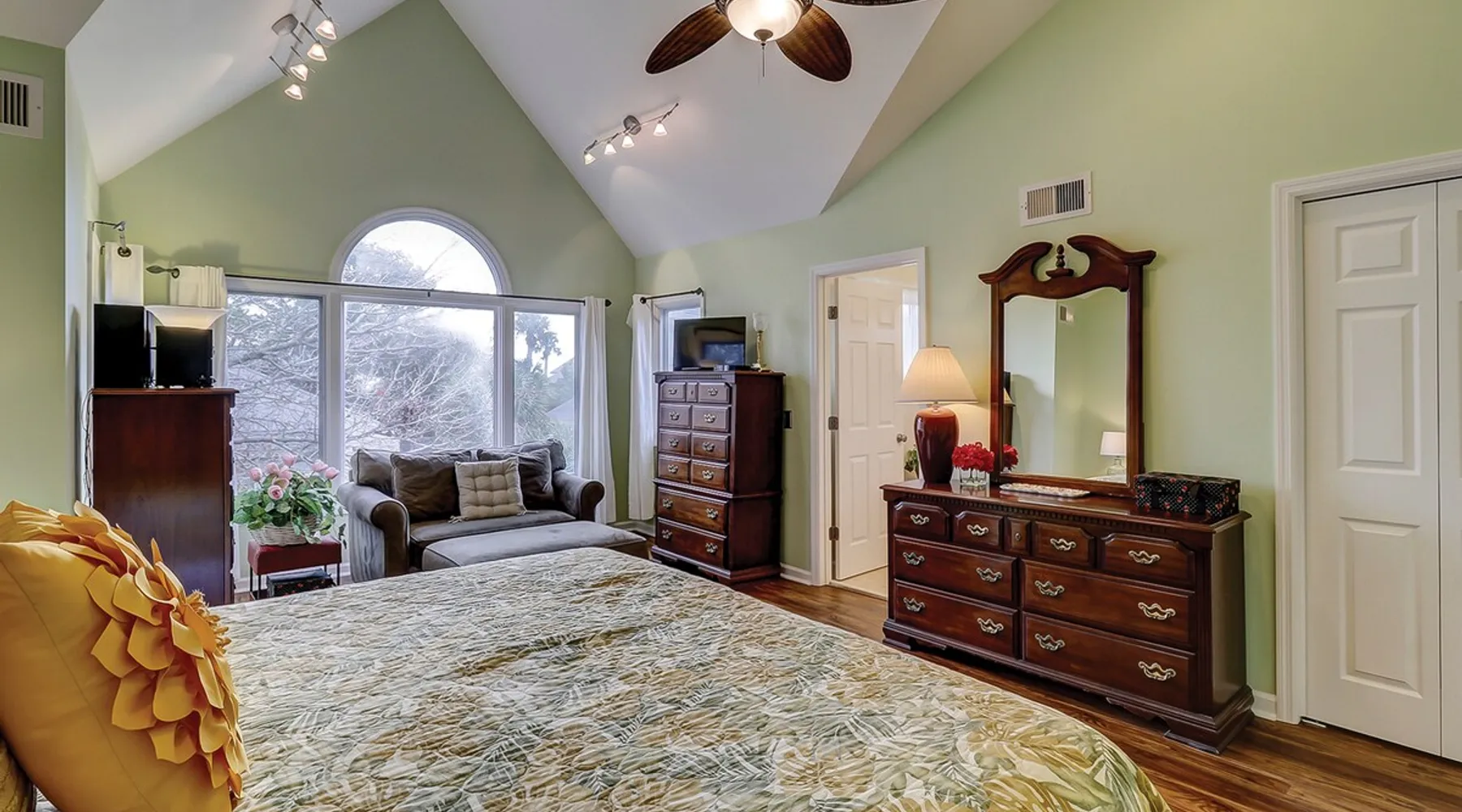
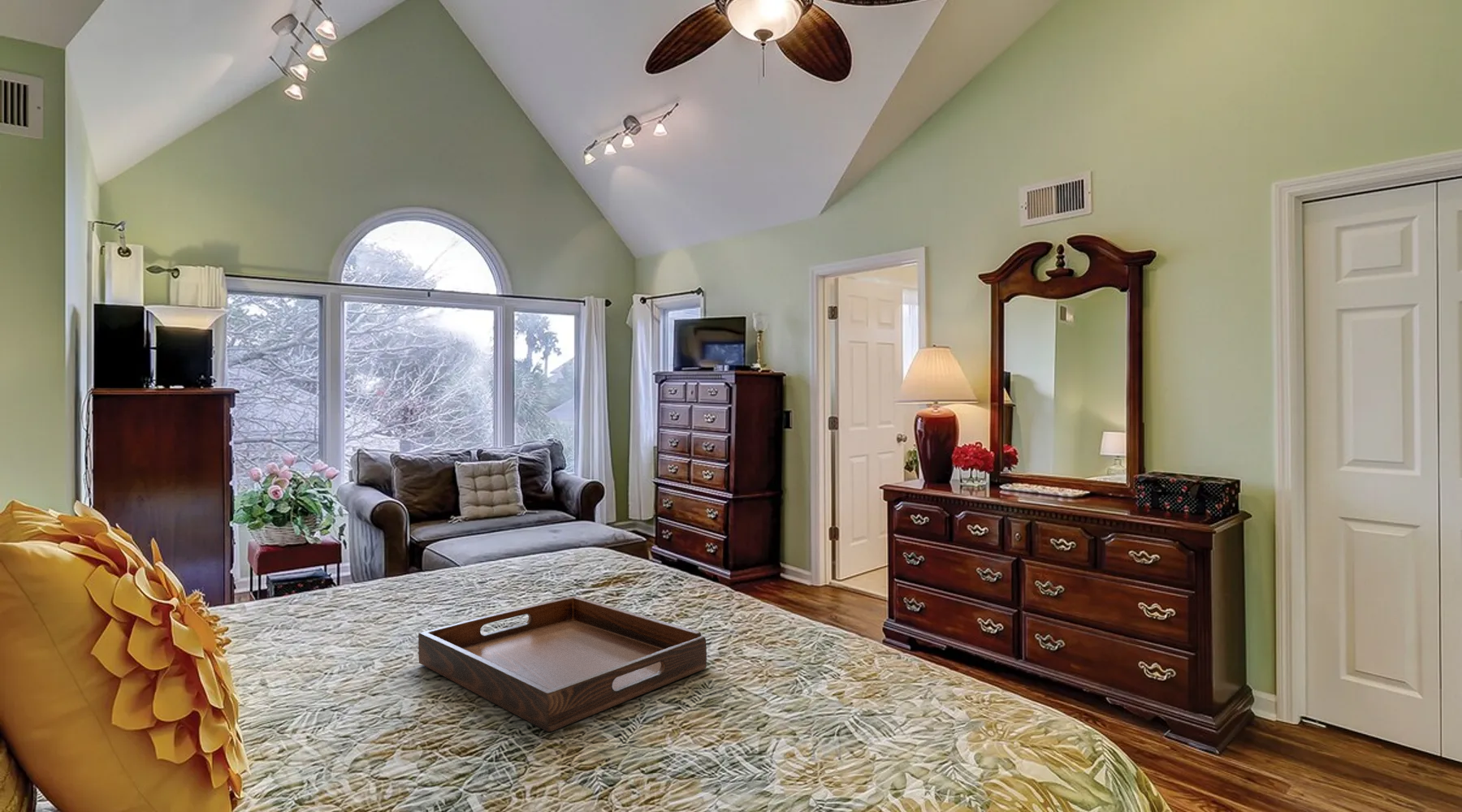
+ serving tray (564, 649)
